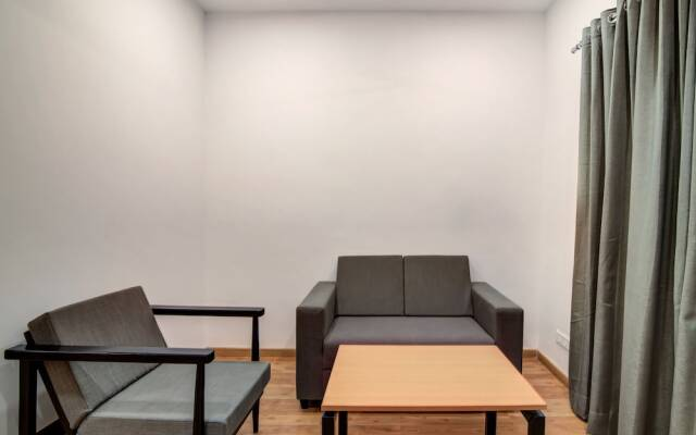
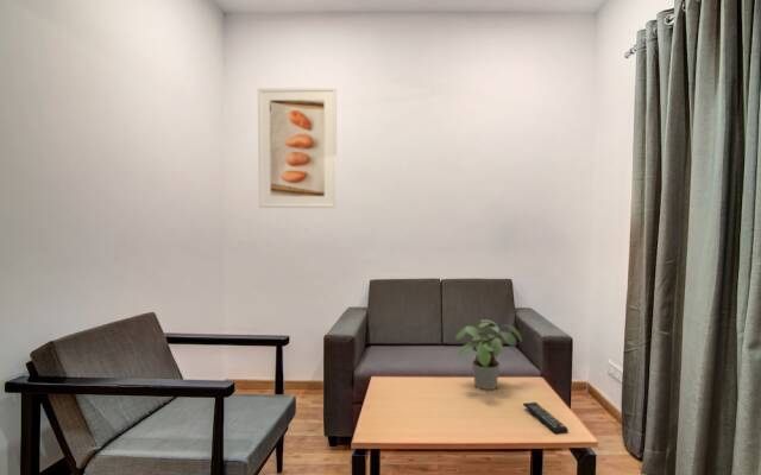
+ potted plant (484, 355)
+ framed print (297, 148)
+ remote control (543, 417)
